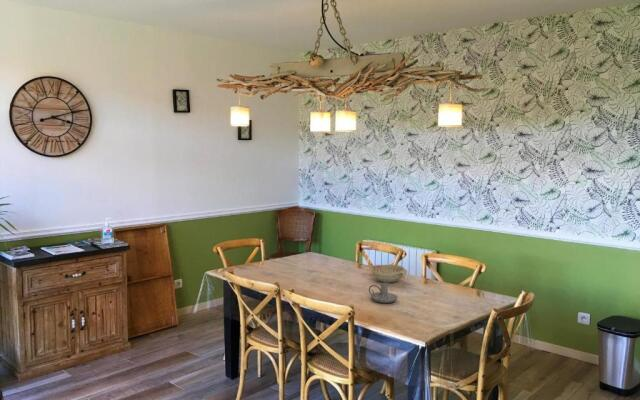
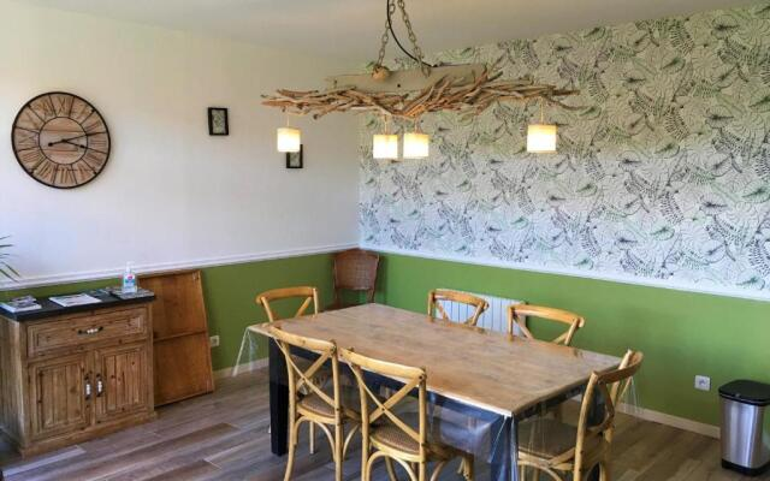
- candle holder (381, 291)
- decorative bowl (387, 274)
